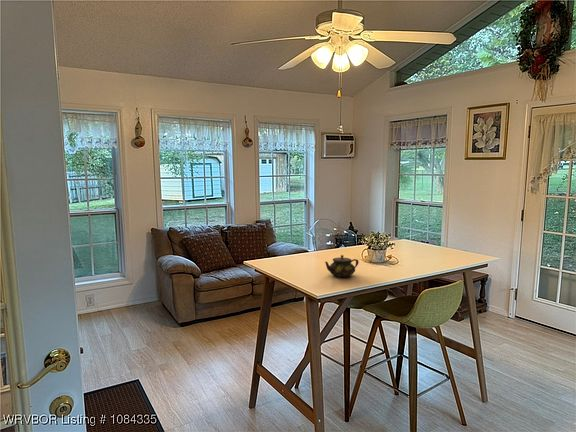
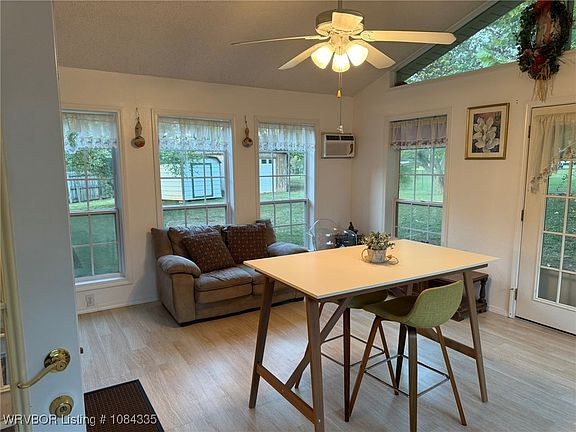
- teapot (341, 265)
